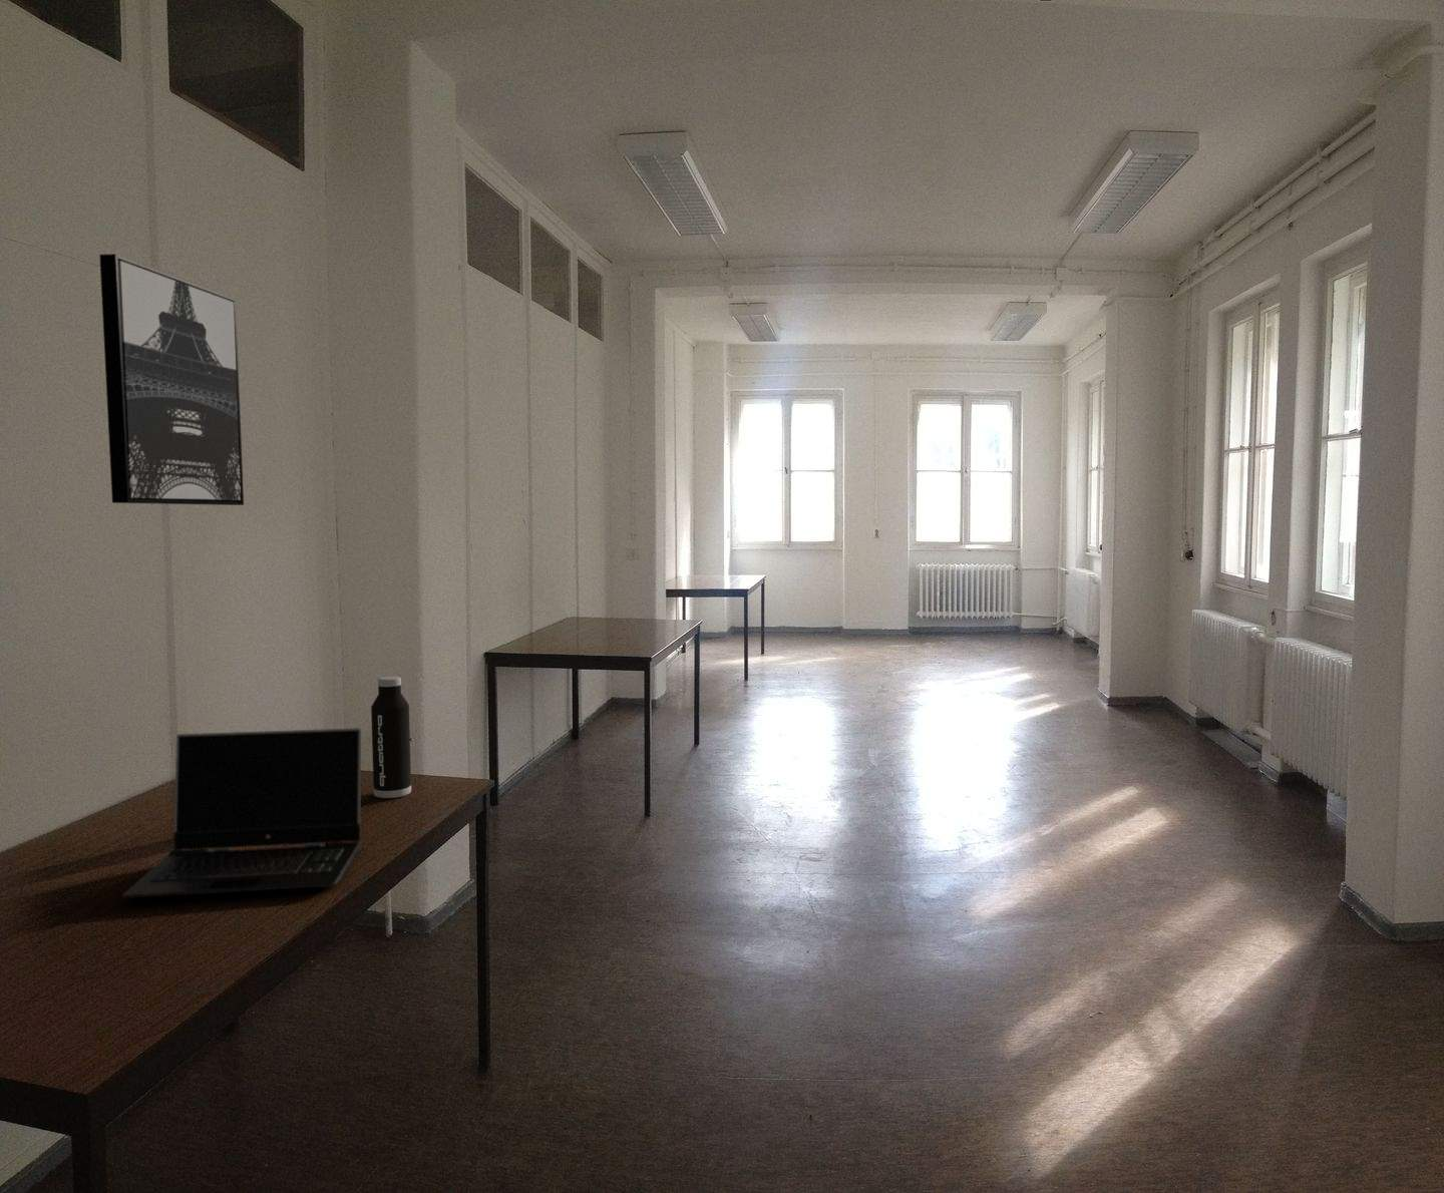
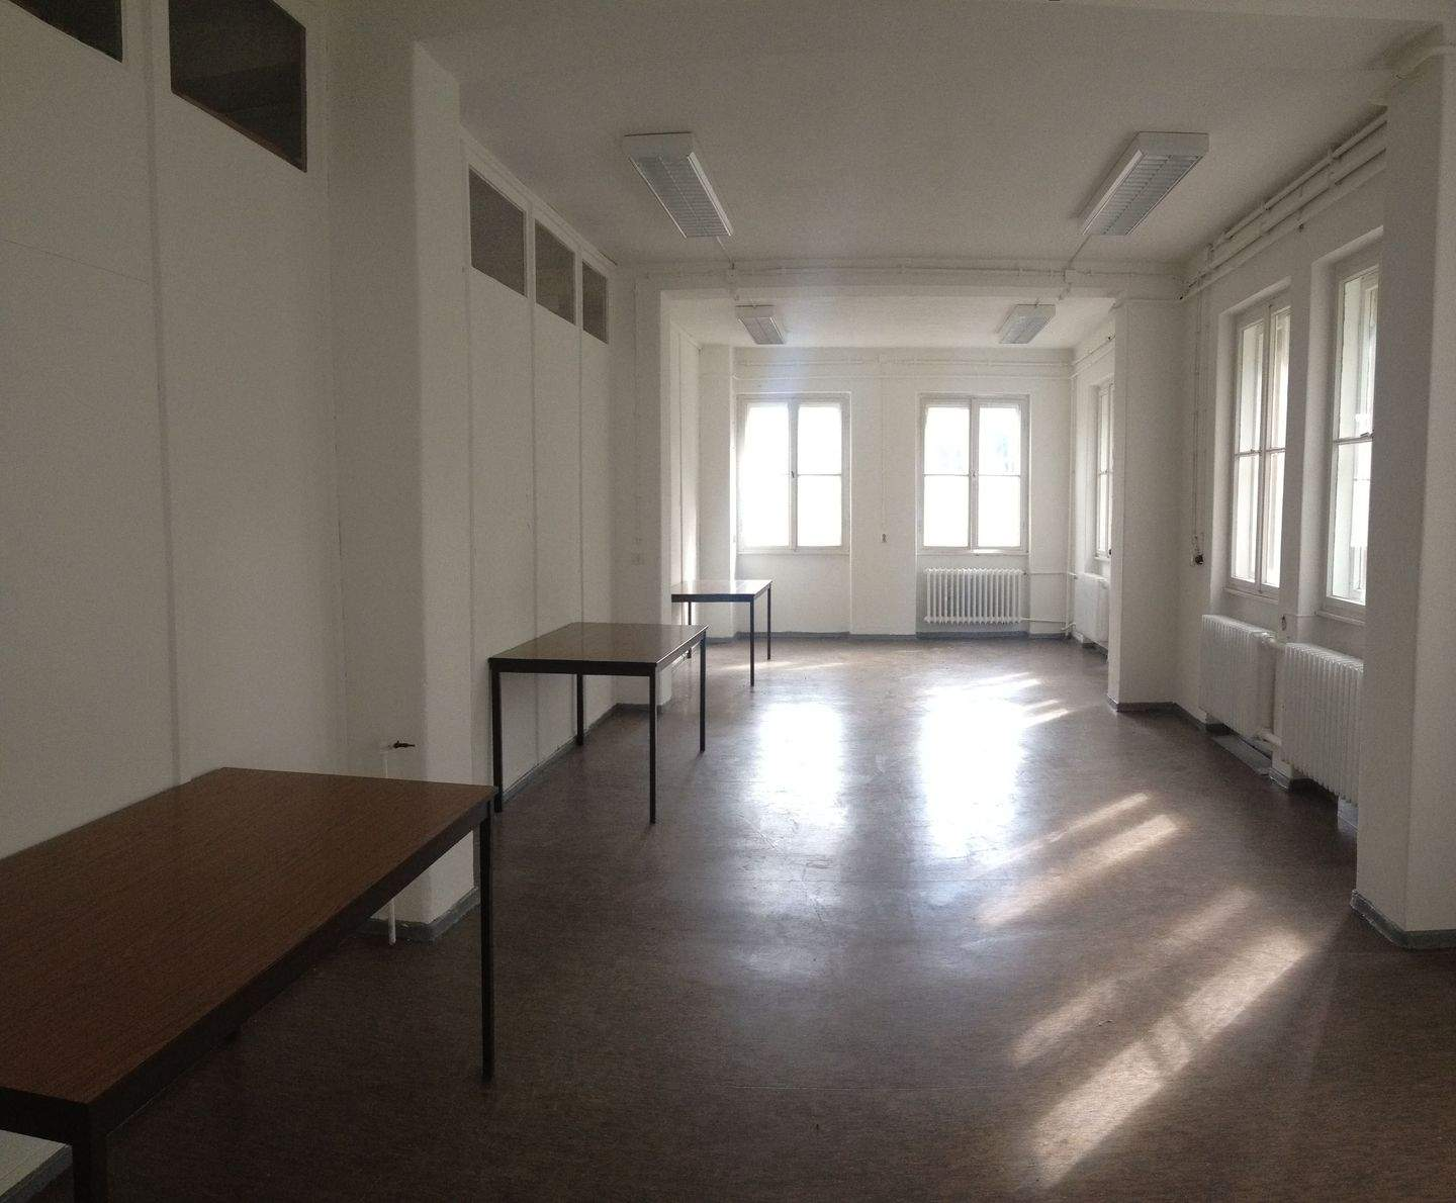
- water bottle (390, 736)
- laptop computer (251, 809)
- wall art (179, 392)
